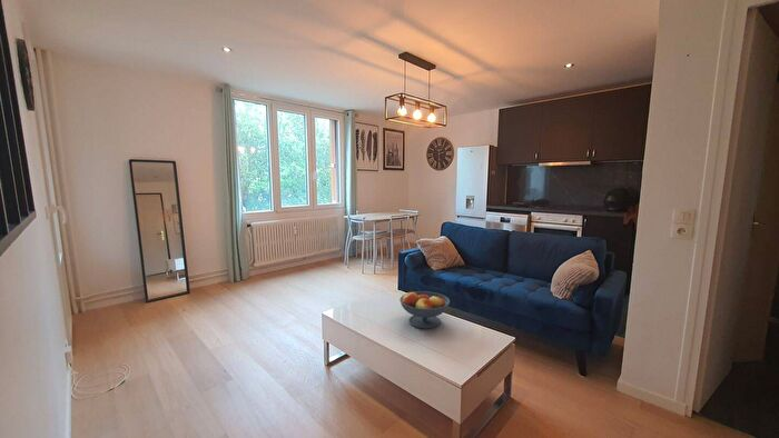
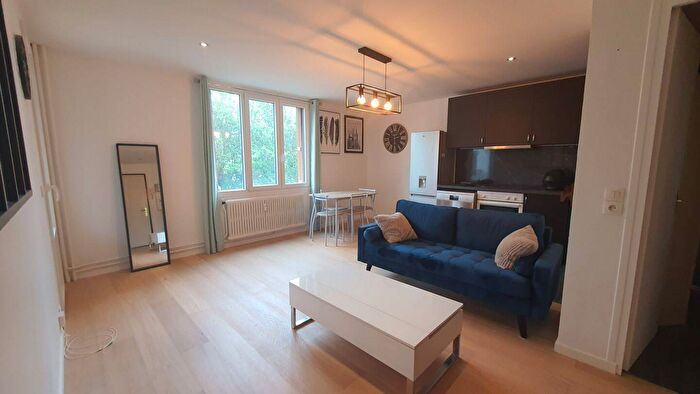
- fruit bowl (424, 307)
